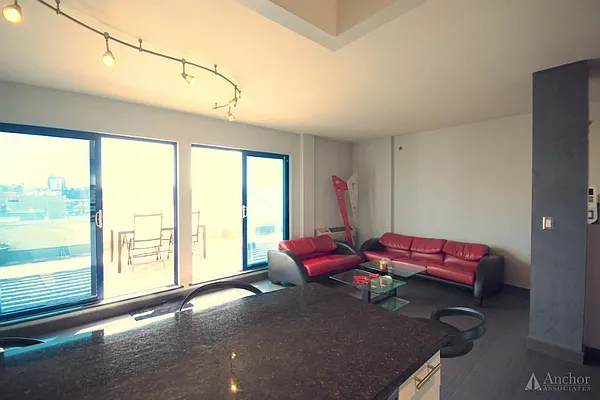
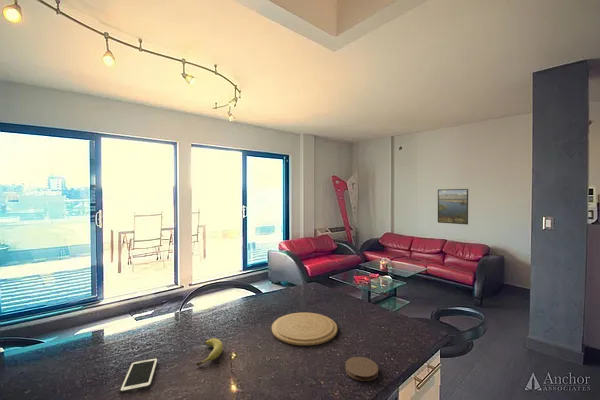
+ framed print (452, 206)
+ cell phone (140, 374)
+ plate (304, 326)
+ fruit (213, 349)
+ coaster (361, 368)
